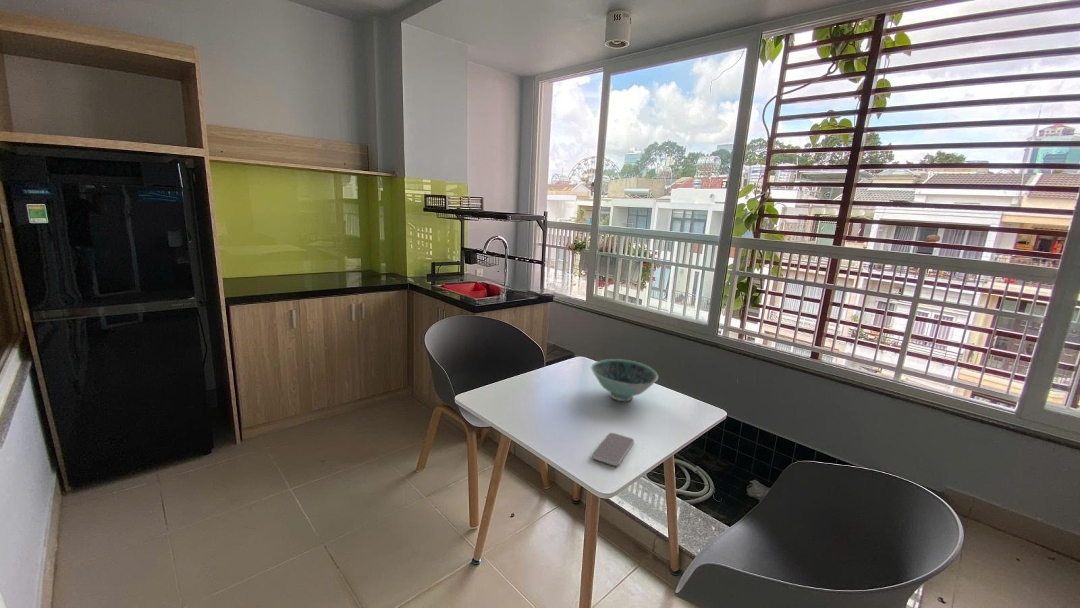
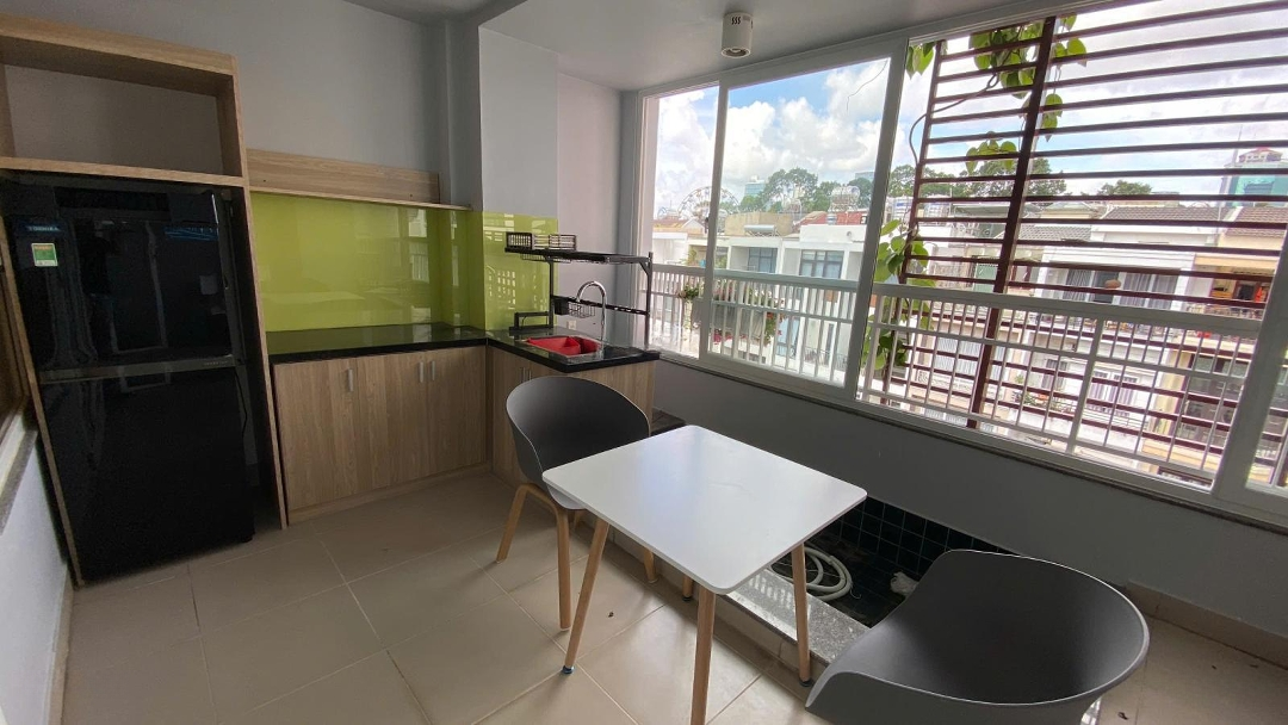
- bowl (622, 383)
- smartphone (613, 448)
